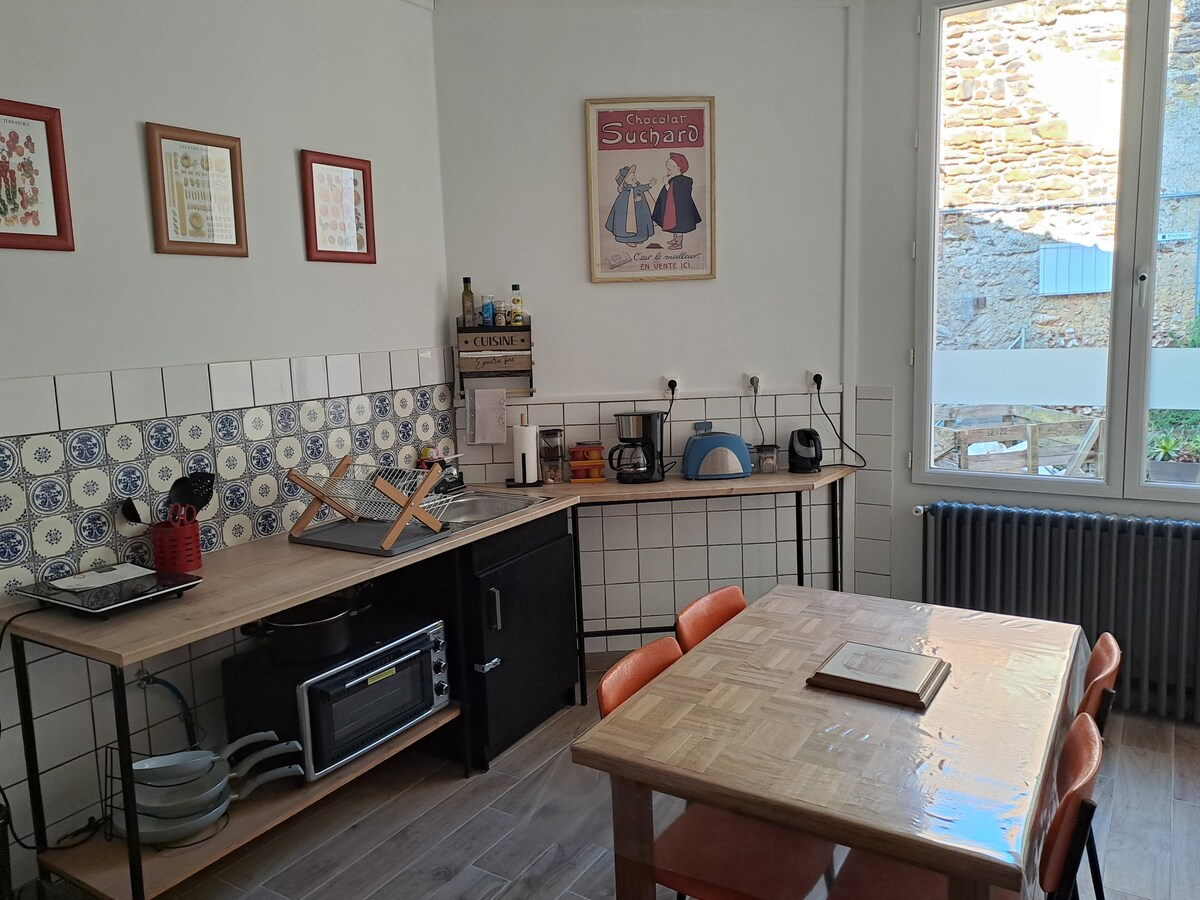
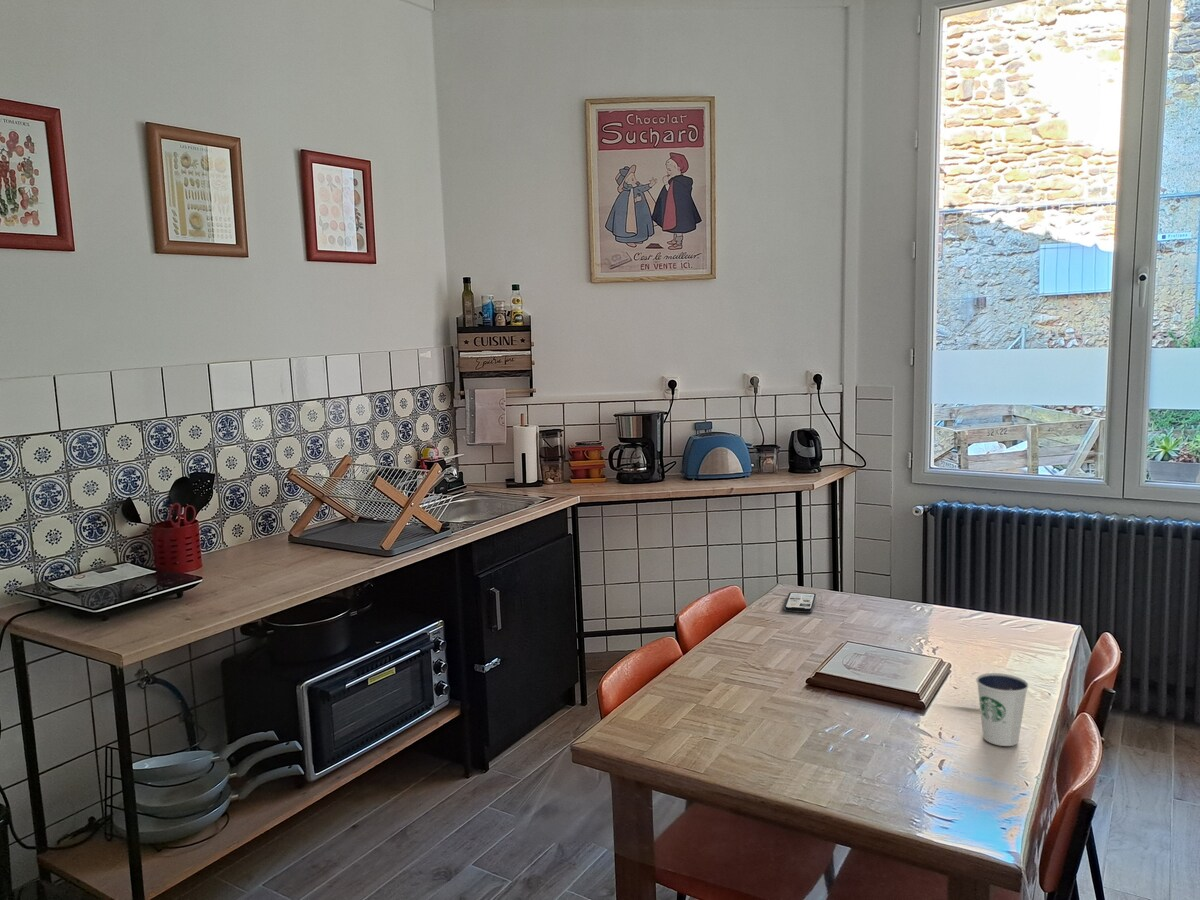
+ dixie cup (1001, 710)
+ phone case (800, 602)
